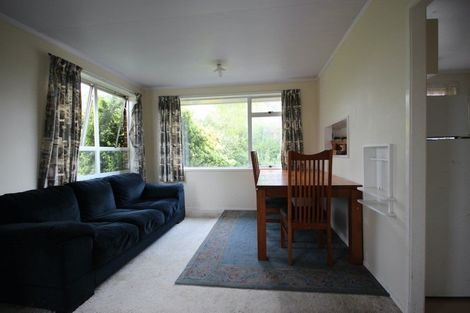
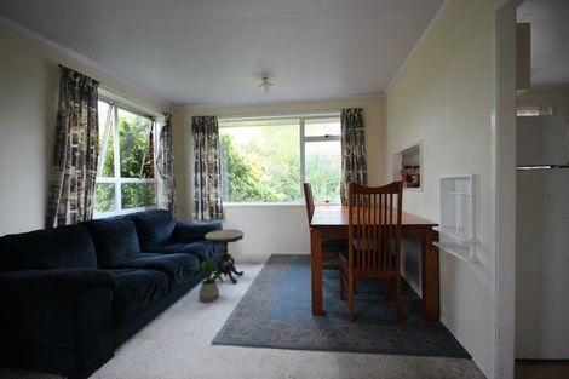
+ side table (224, 255)
+ house plant (205, 276)
